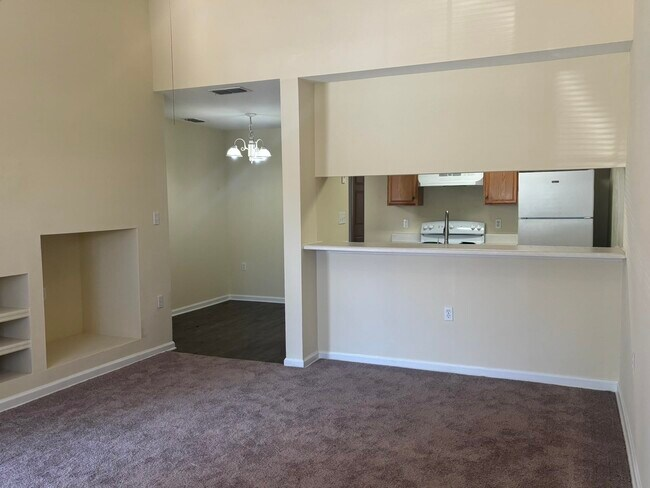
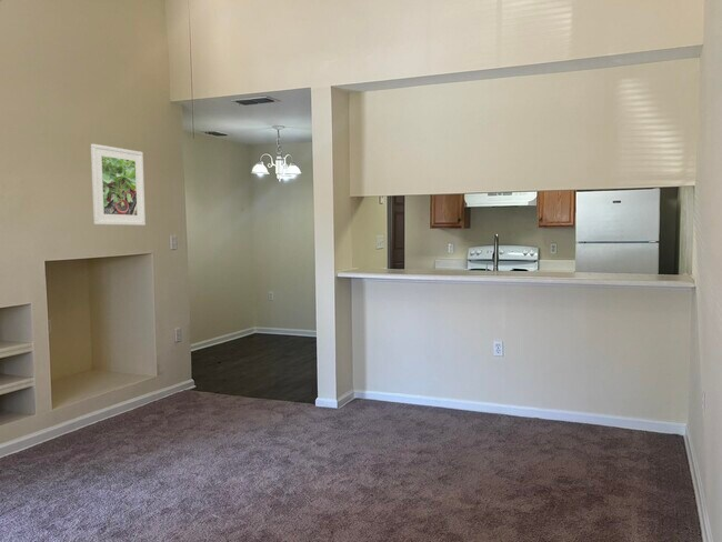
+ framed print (119, 187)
